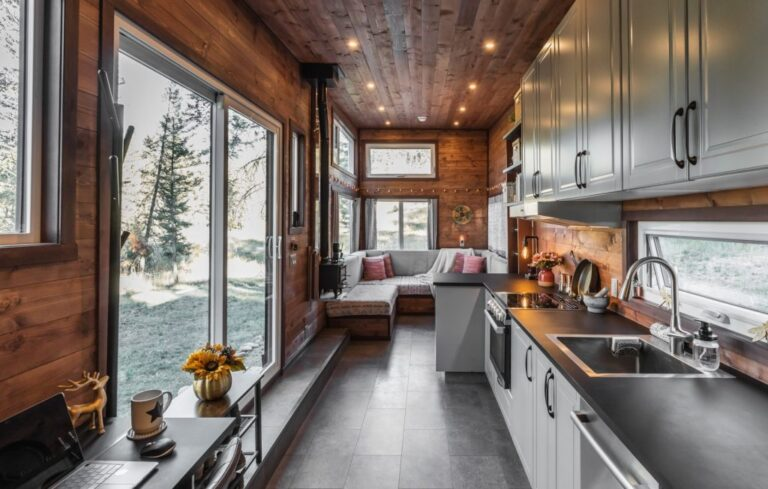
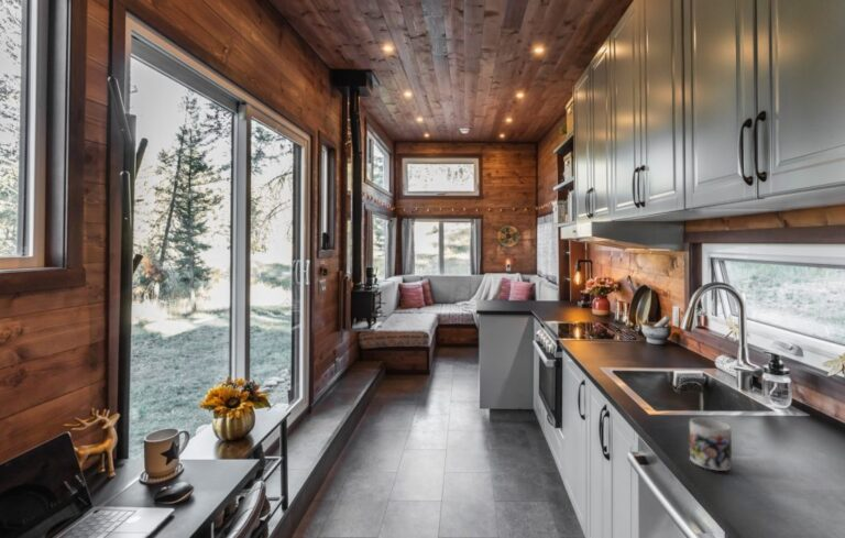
+ mug (709, 441)
